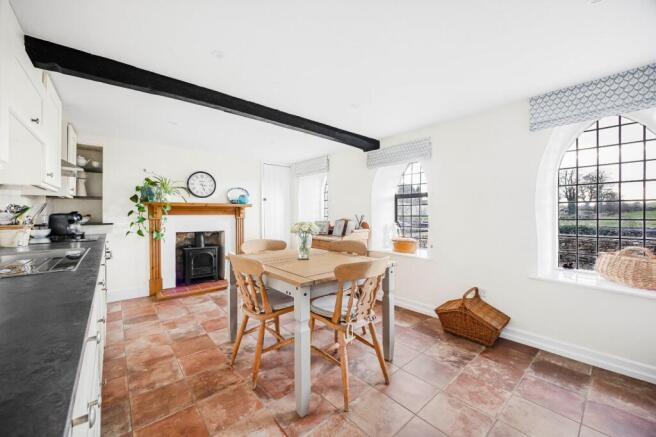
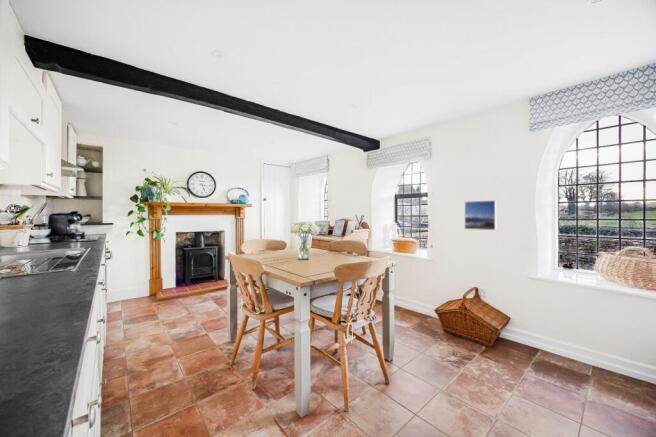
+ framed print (480, 215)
